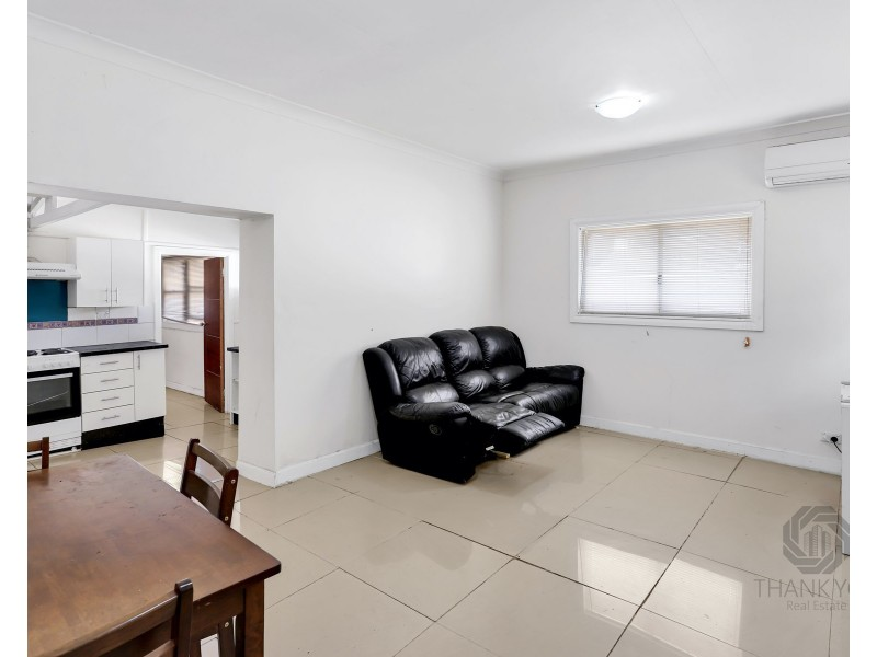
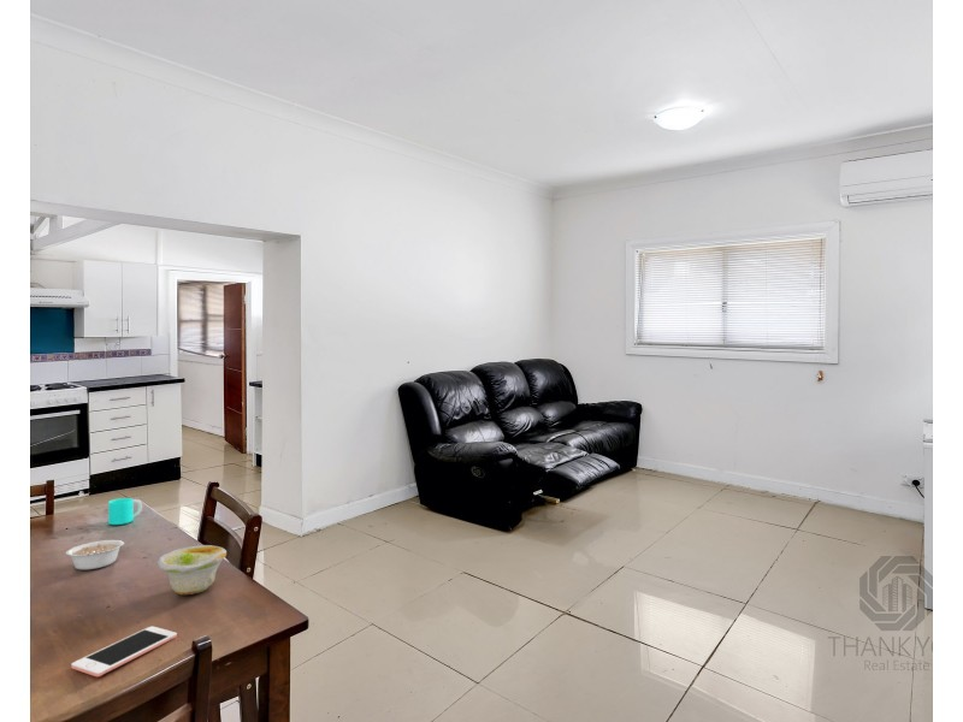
+ cup (125, 510)
+ legume (98, 554)
+ cell phone (126, 649)
+ bowl (193, 572)
